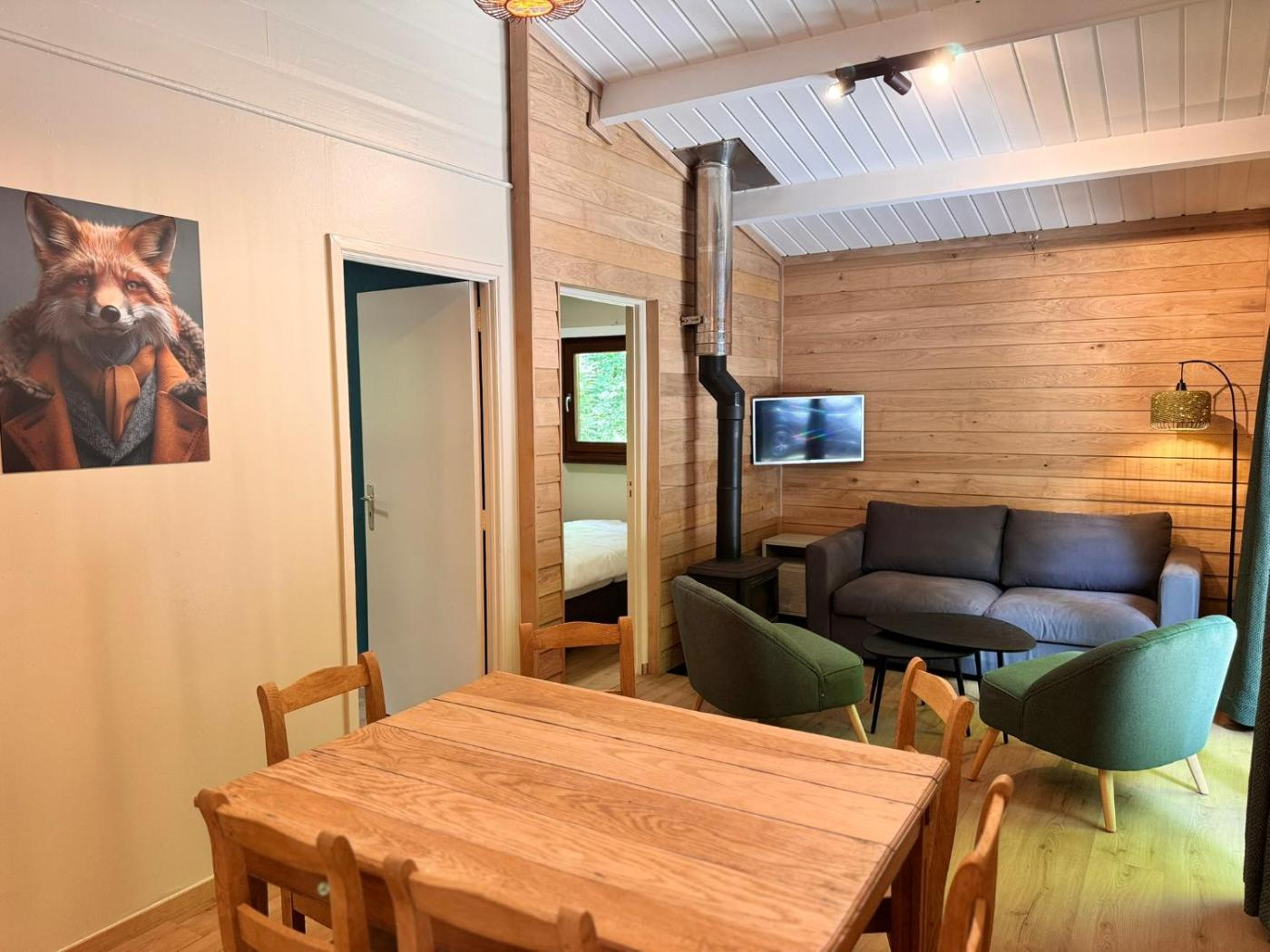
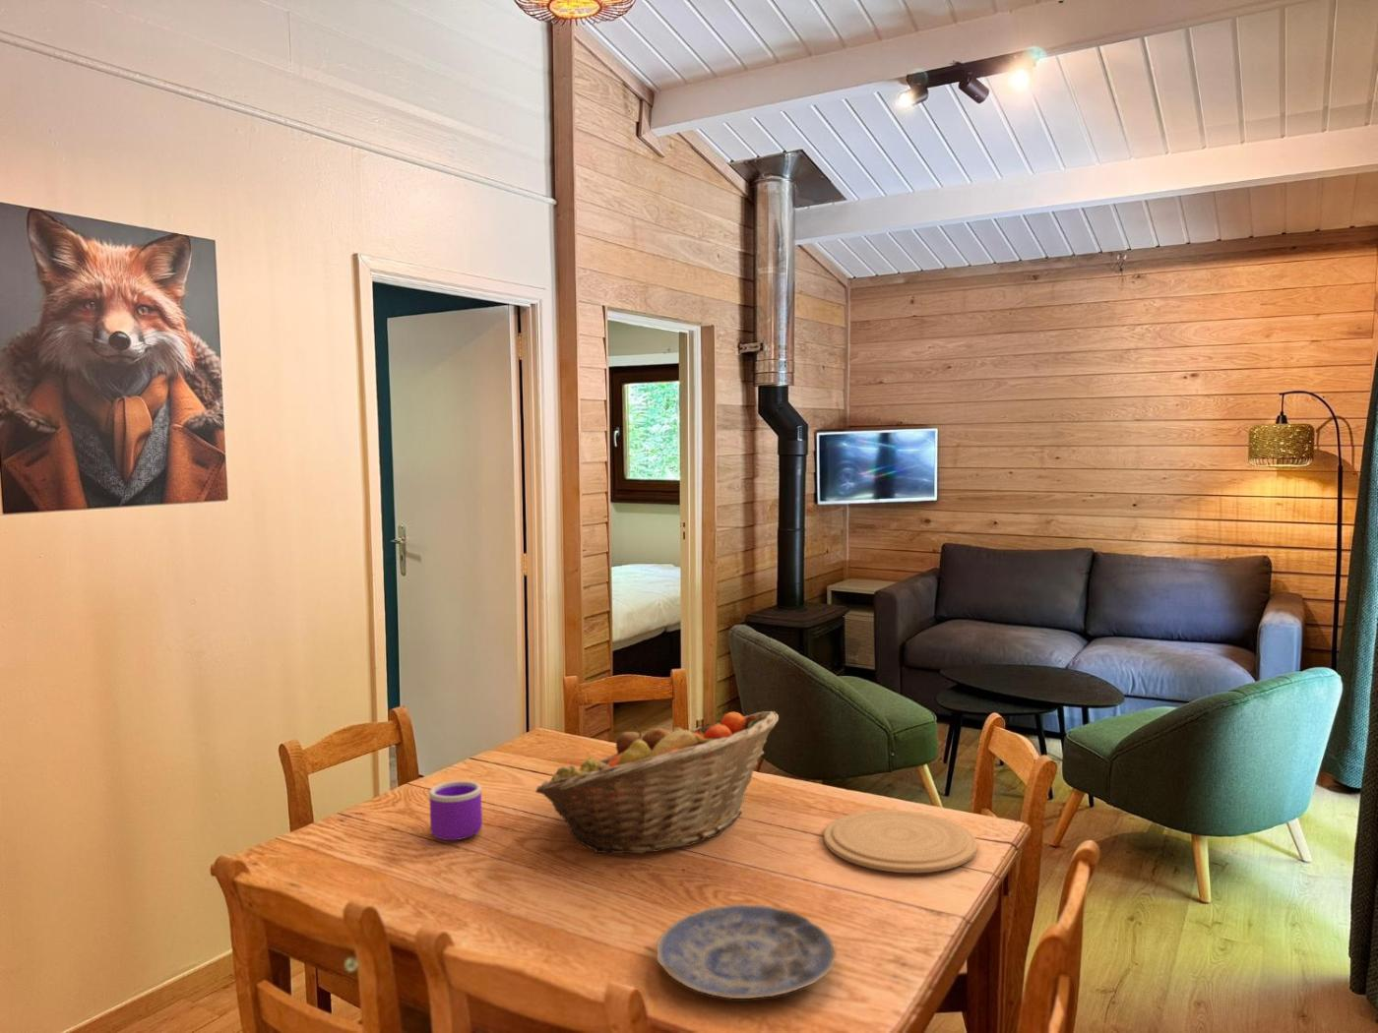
+ plate (745, 954)
+ fruit basket (663, 769)
+ mug (450, 809)
+ plate (898, 838)
